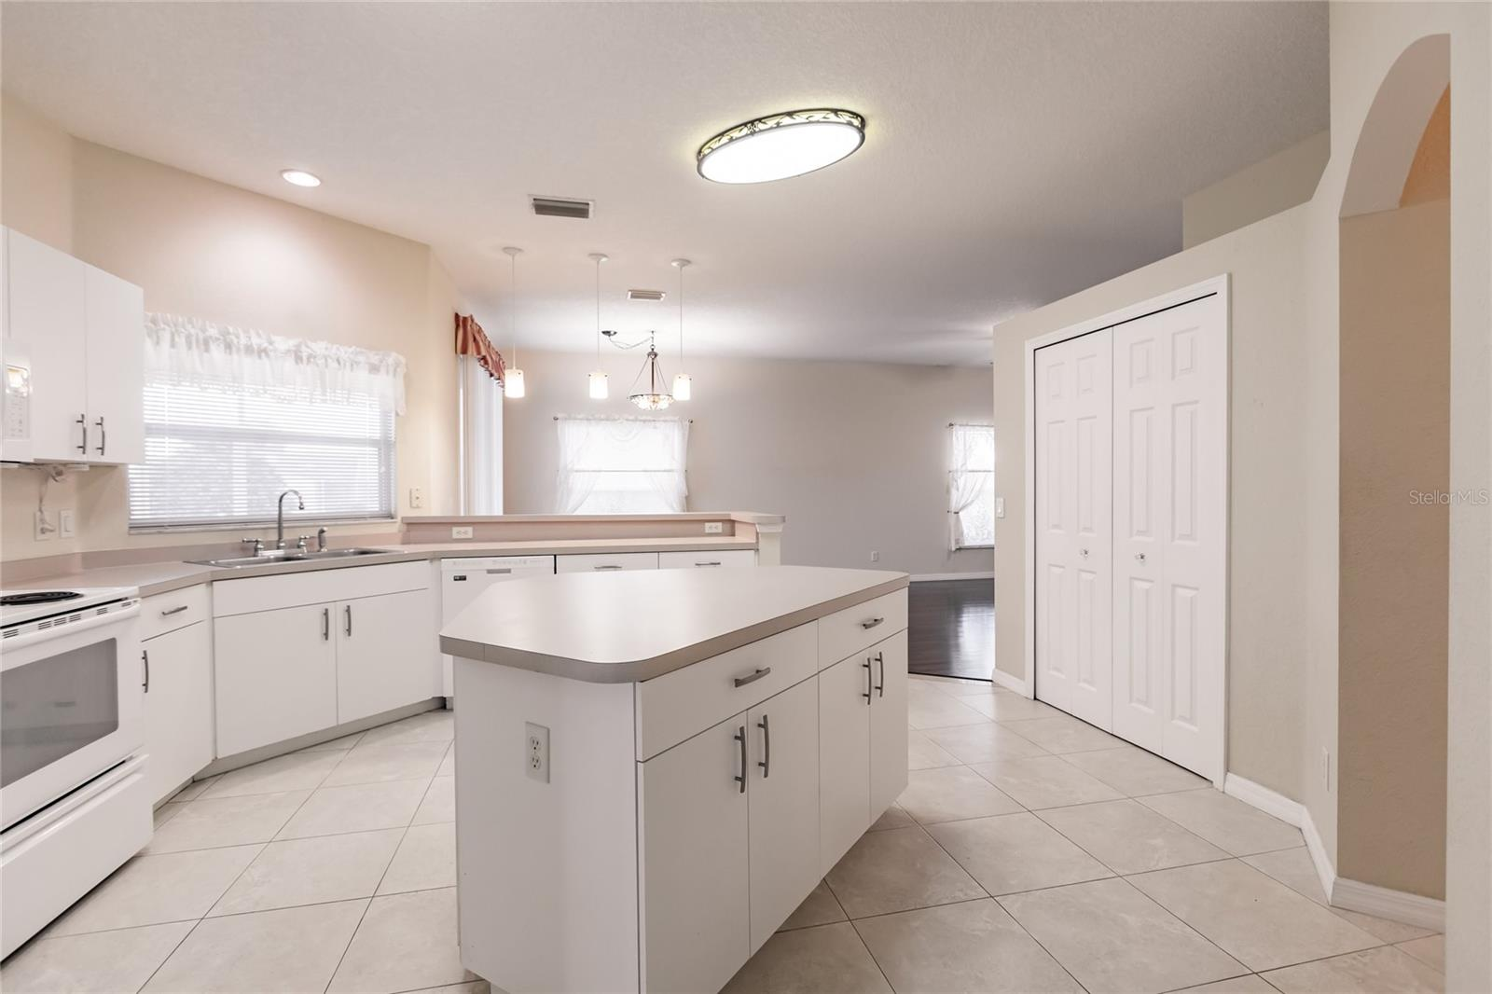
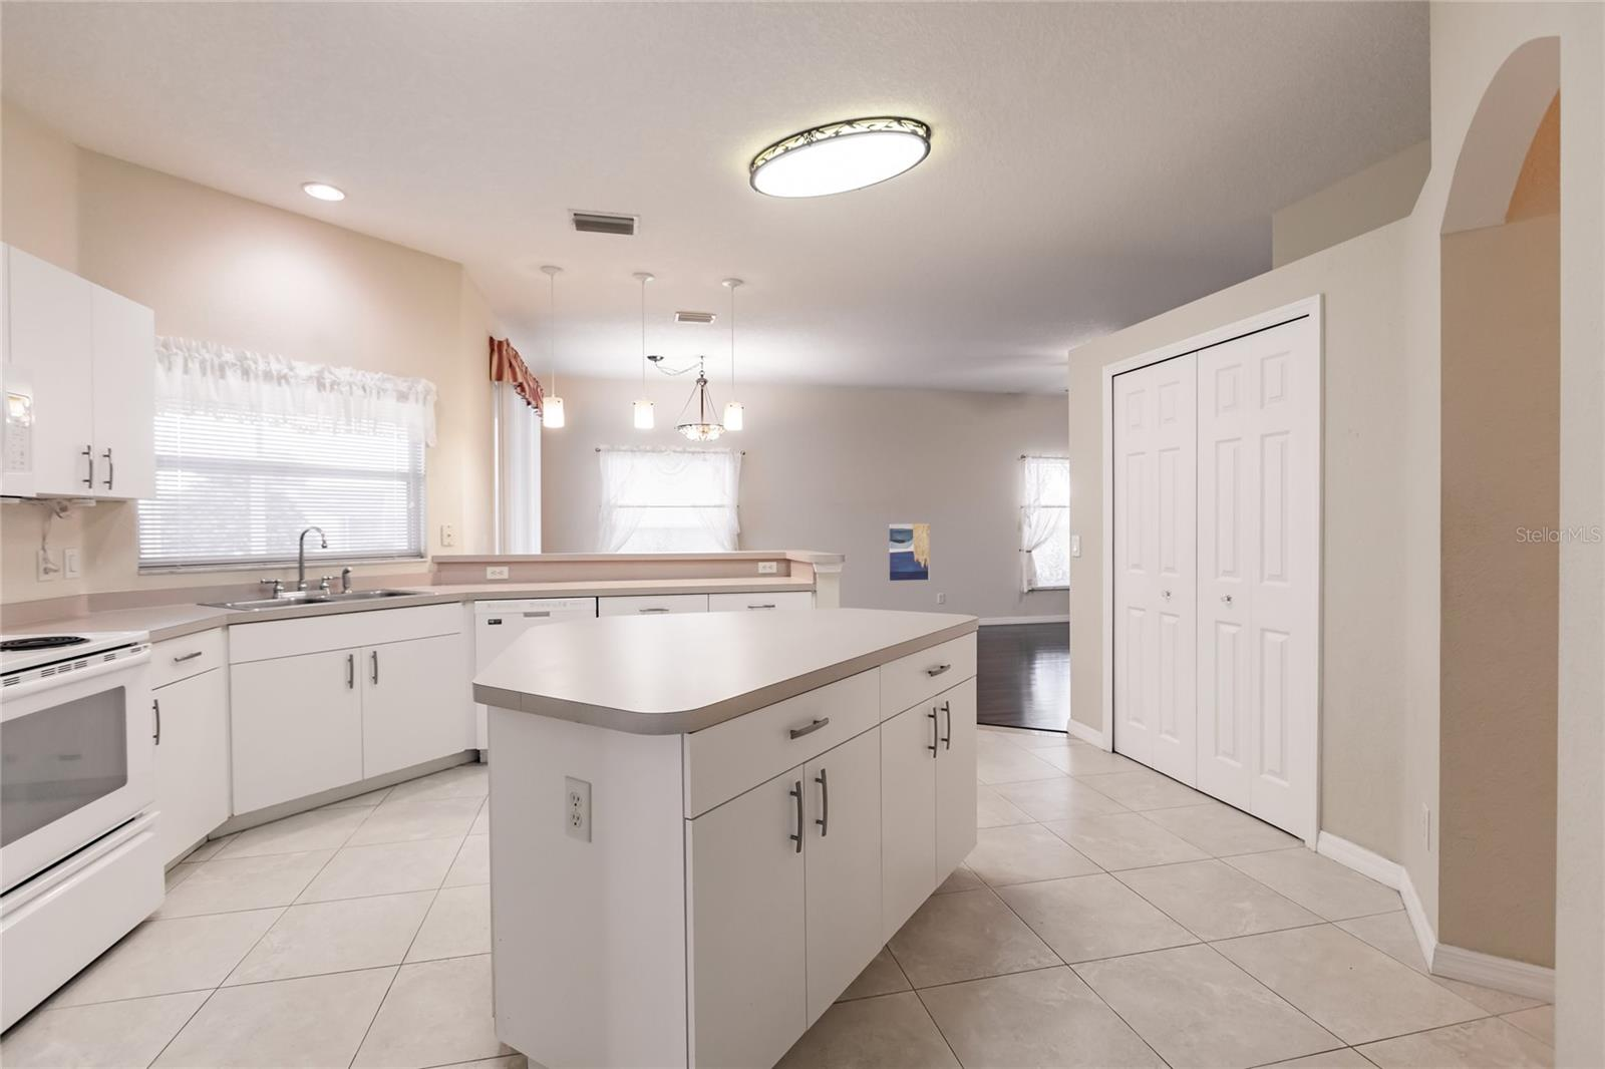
+ wall art (909, 551)
